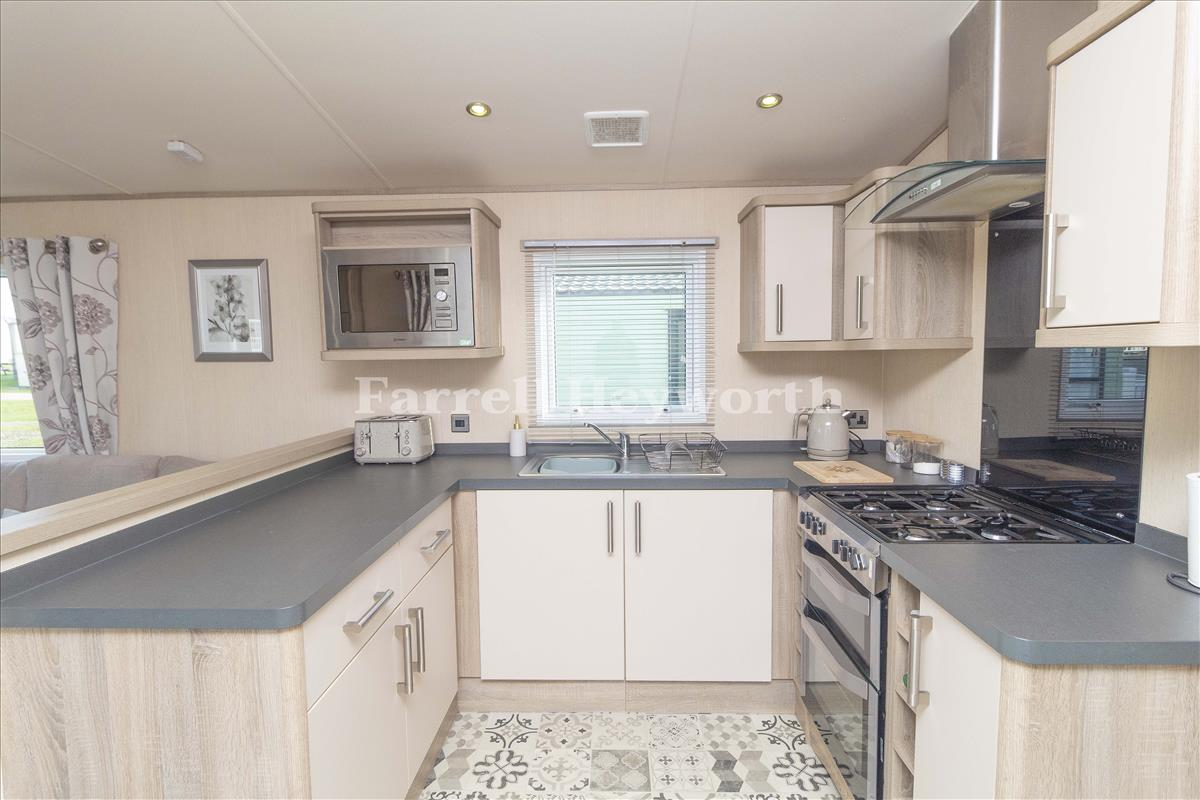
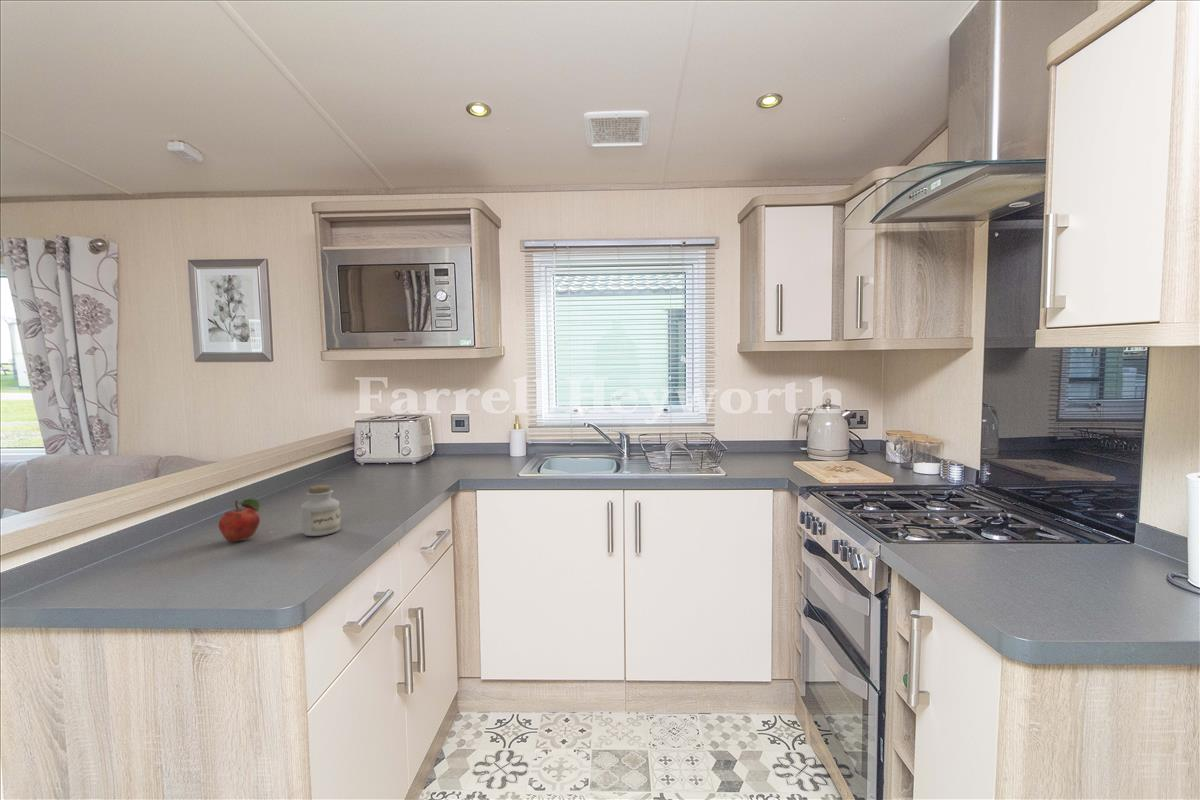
+ jar (320, 509)
+ fruit (241, 519)
